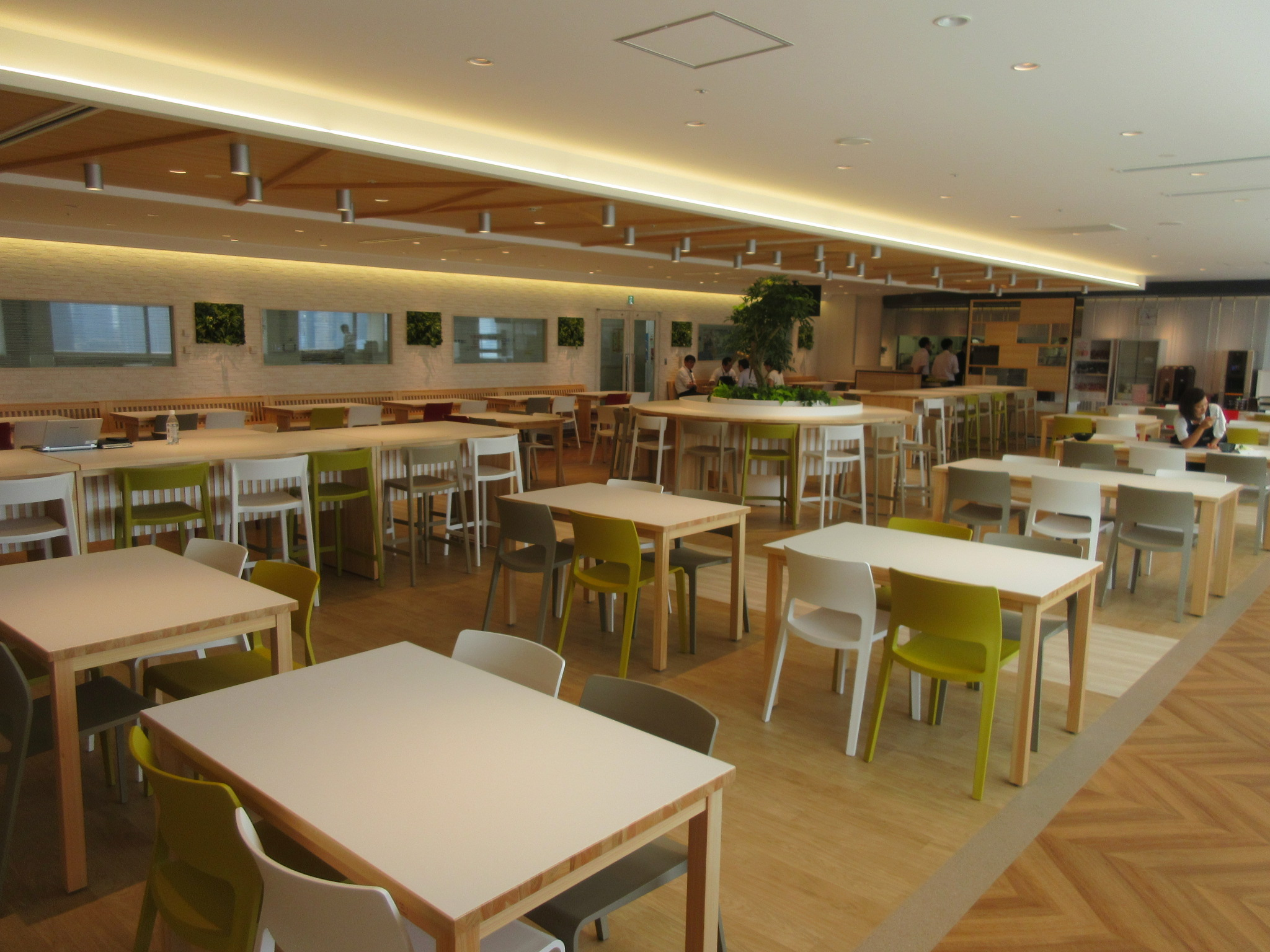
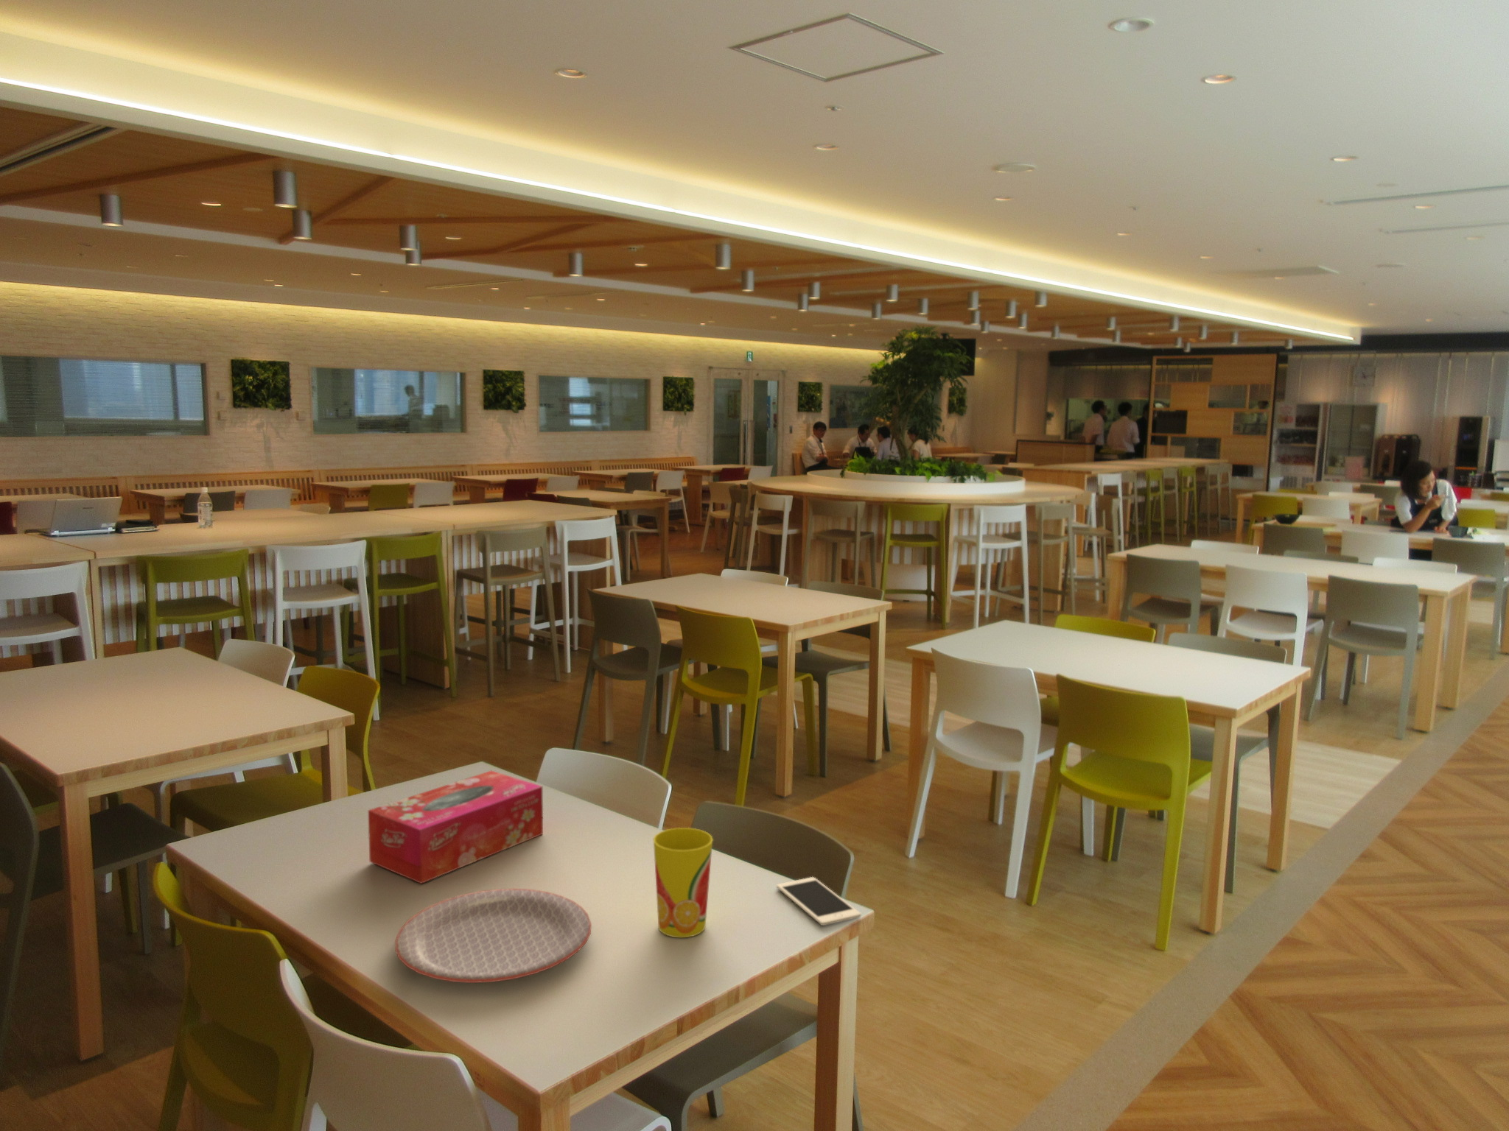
+ cup (682, 883)
+ cell phone (817, 899)
+ tissue box (459, 822)
+ plate (495, 937)
